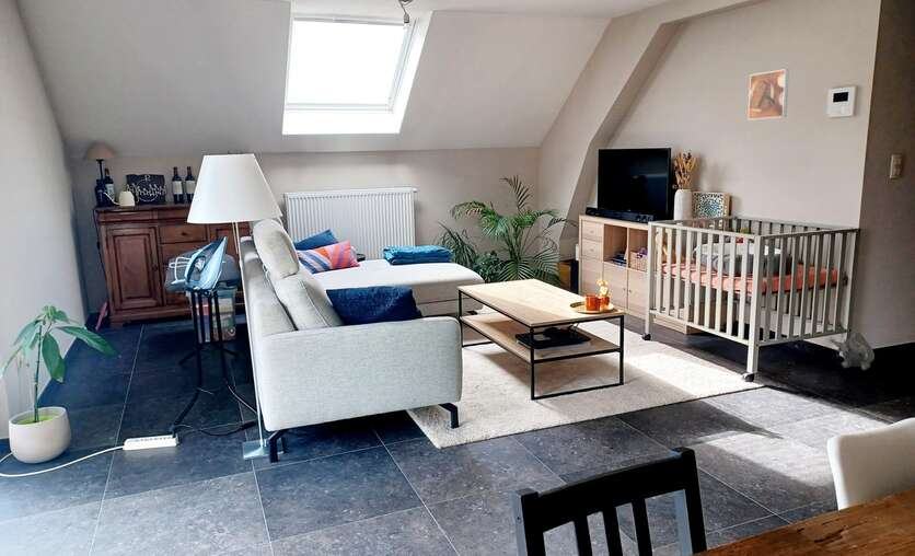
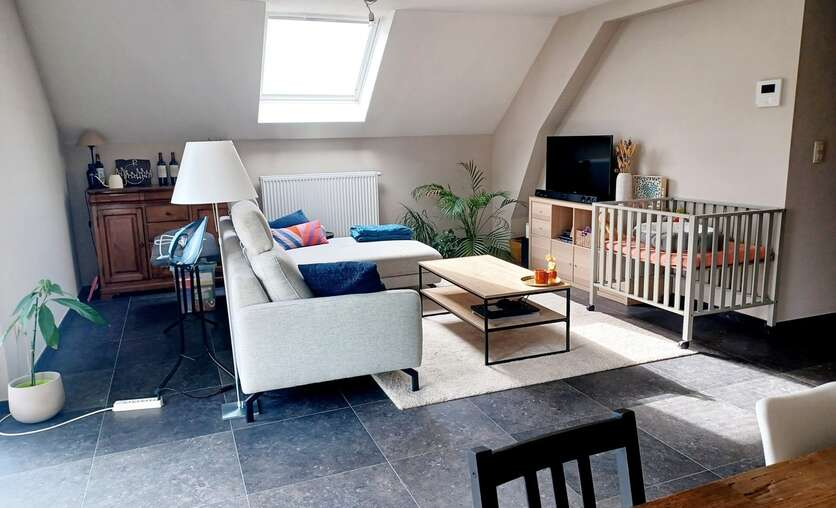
- plush toy (860, 349)
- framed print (767, 95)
